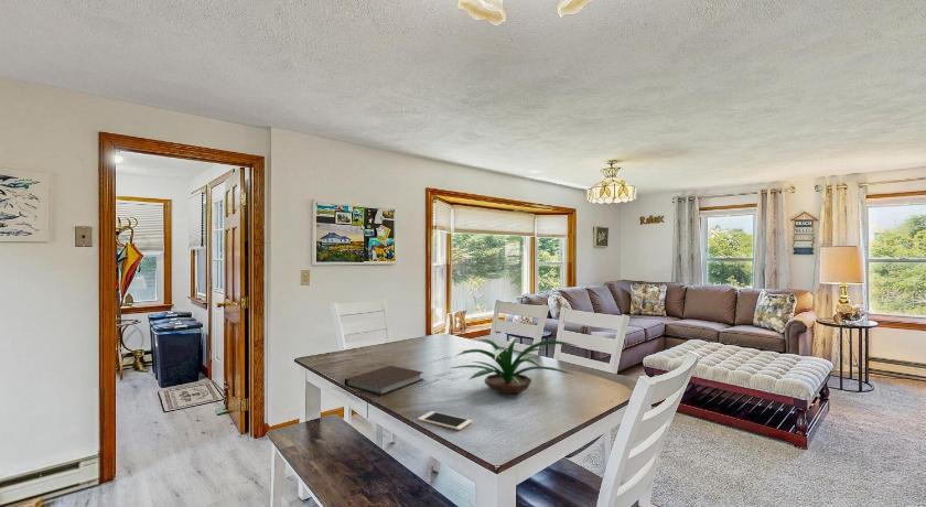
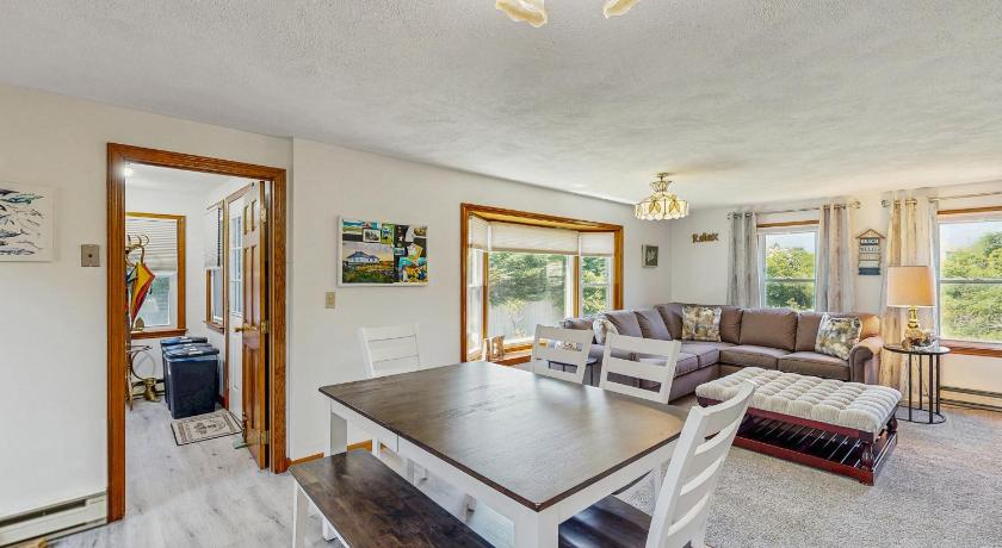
- plant (513, 366)
- cell phone (444, 420)
- notebook (385, 378)
